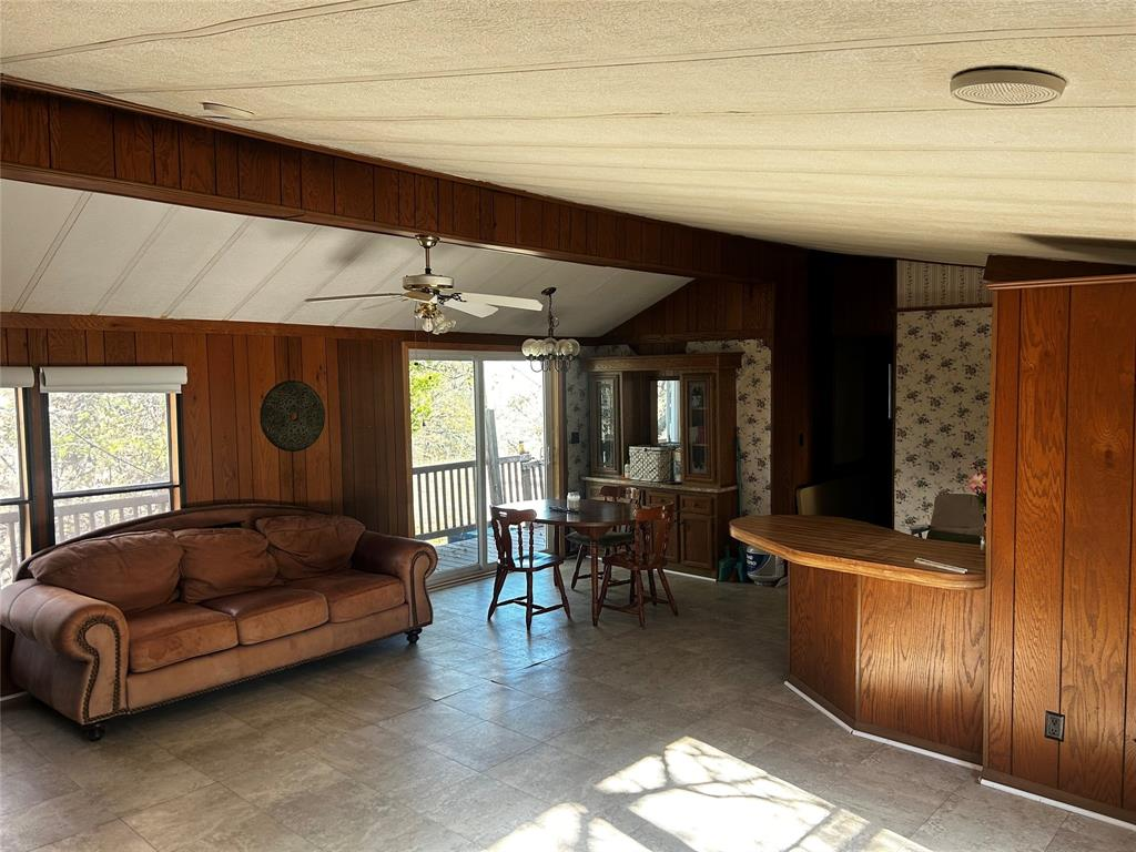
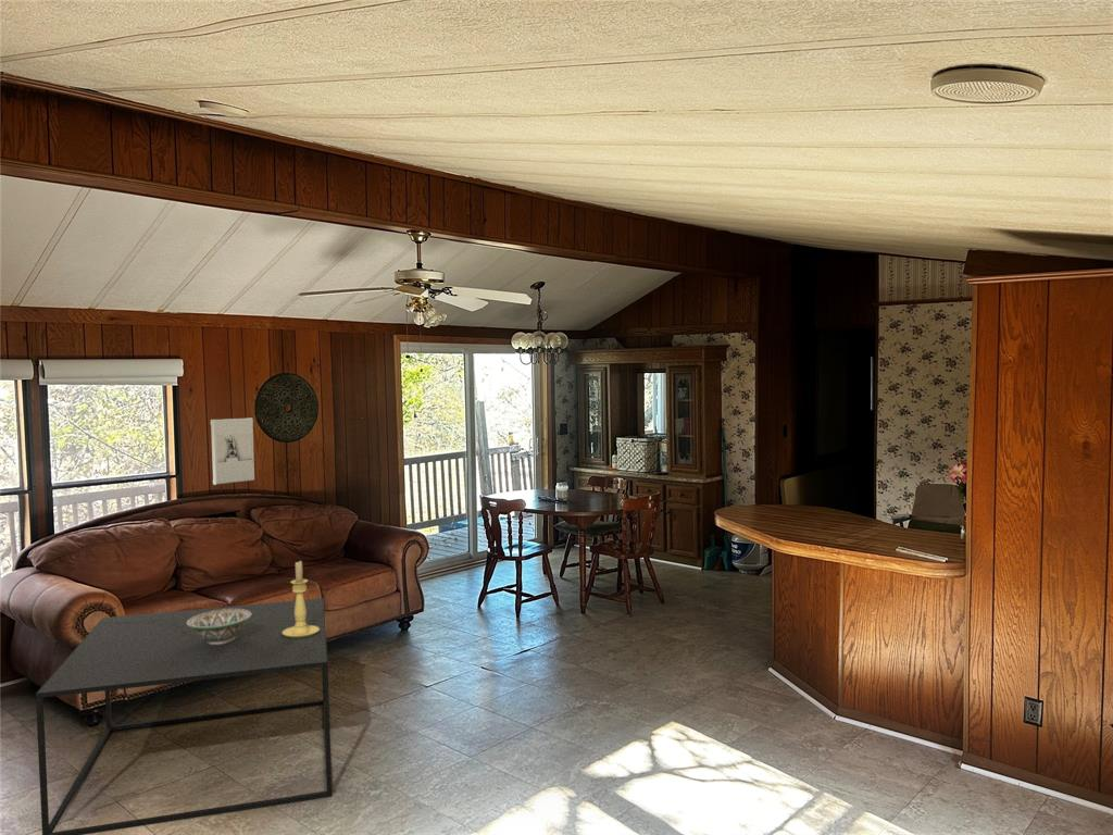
+ candle holder (299, 596)
+ decorative bowl (220, 627)
+ coffee table (209, 713)
+ wall sculpture (233, 450)
